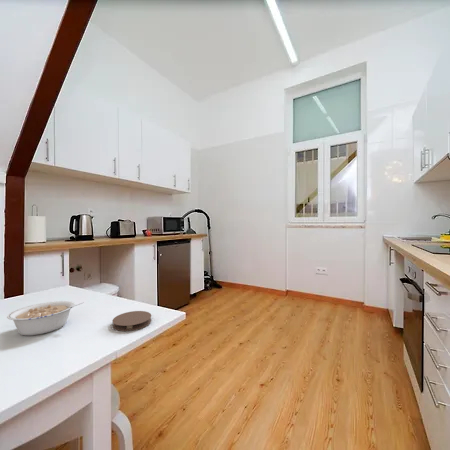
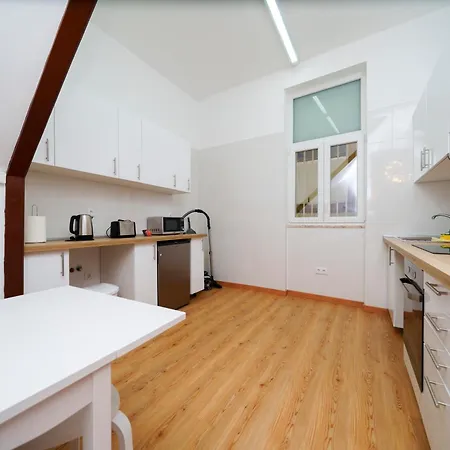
- coaster (132, 320)
- legume (46, 315)
